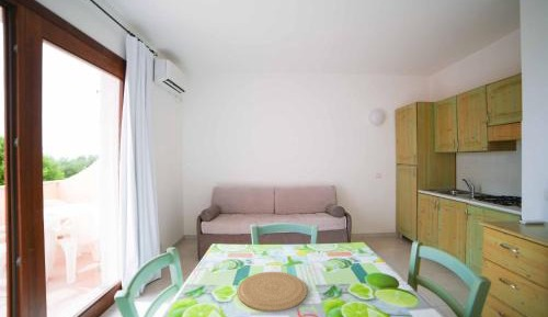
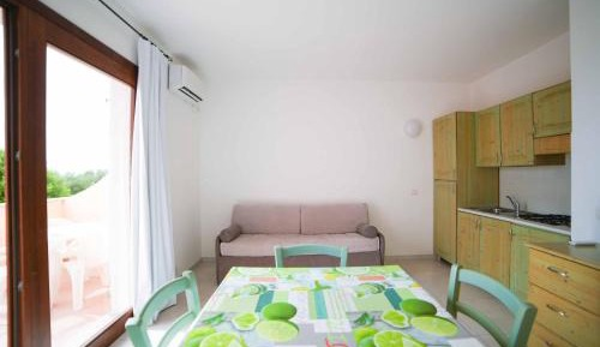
- plate (272, 287)
